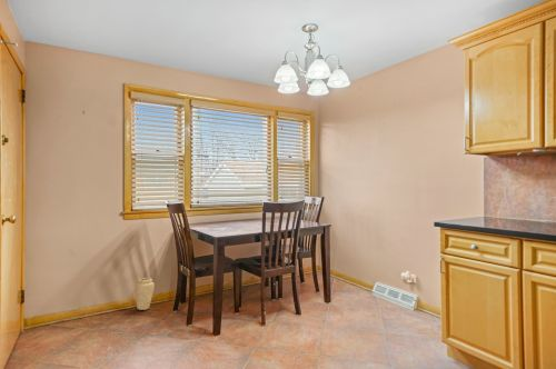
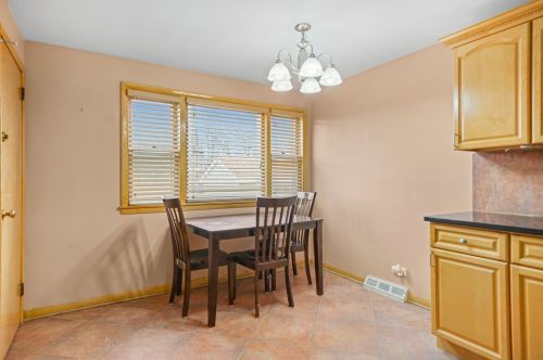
- vase (145, 292)
